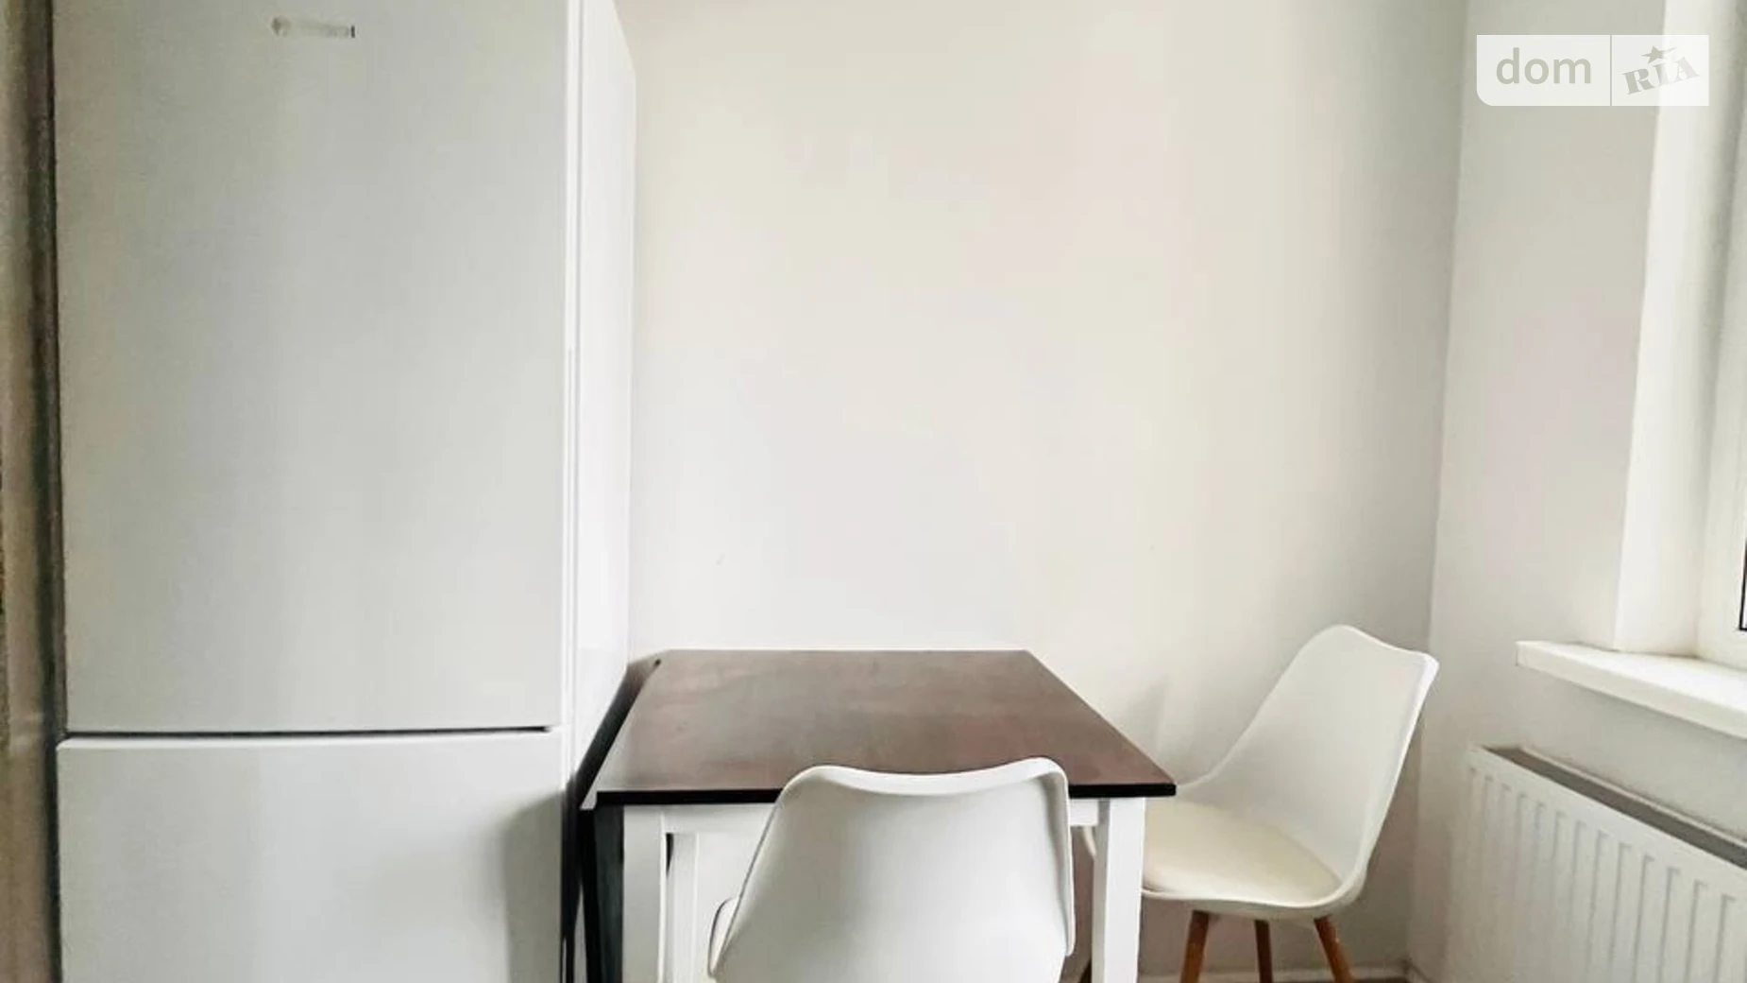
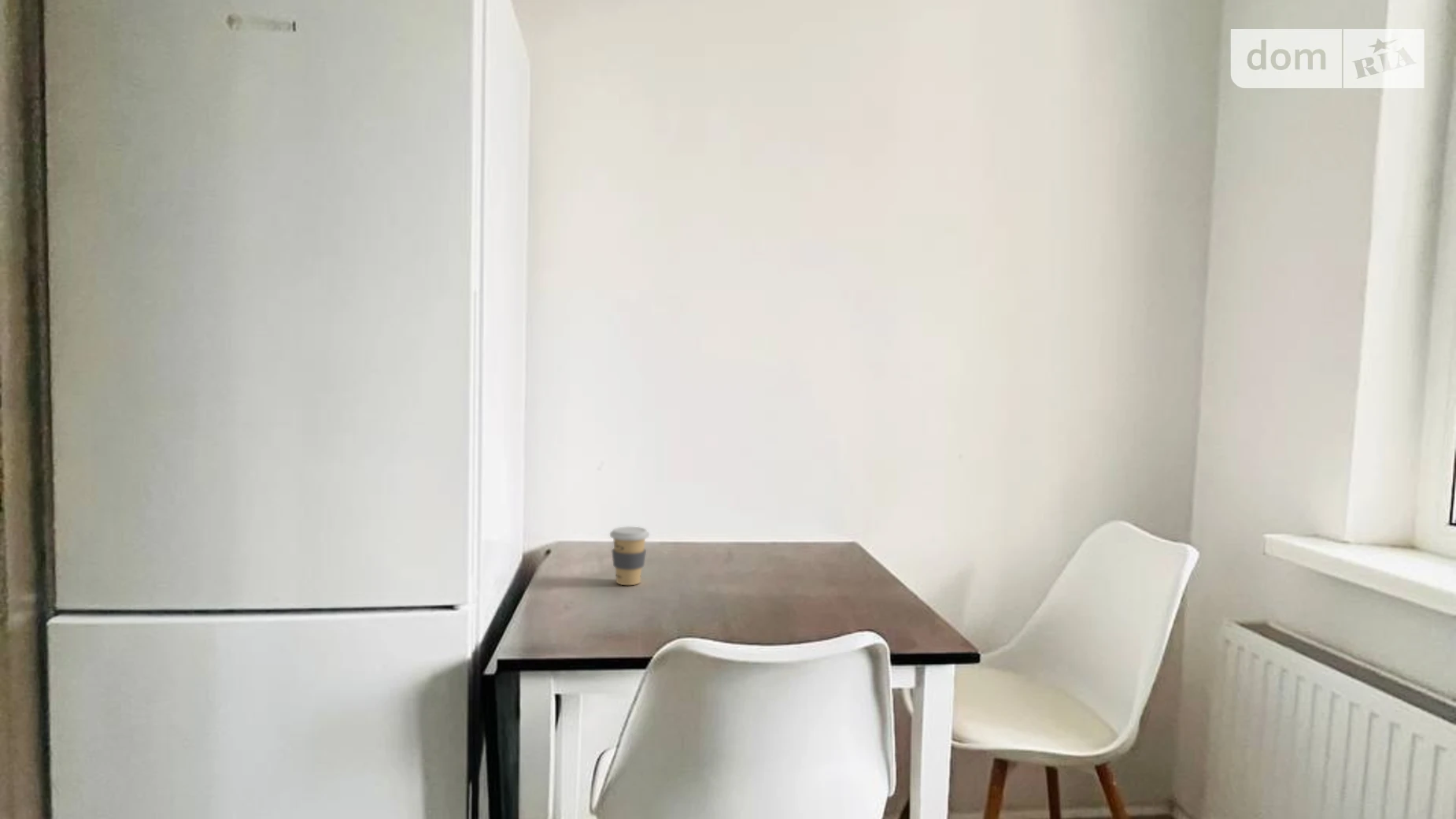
+ coffee cup (629, 556)
